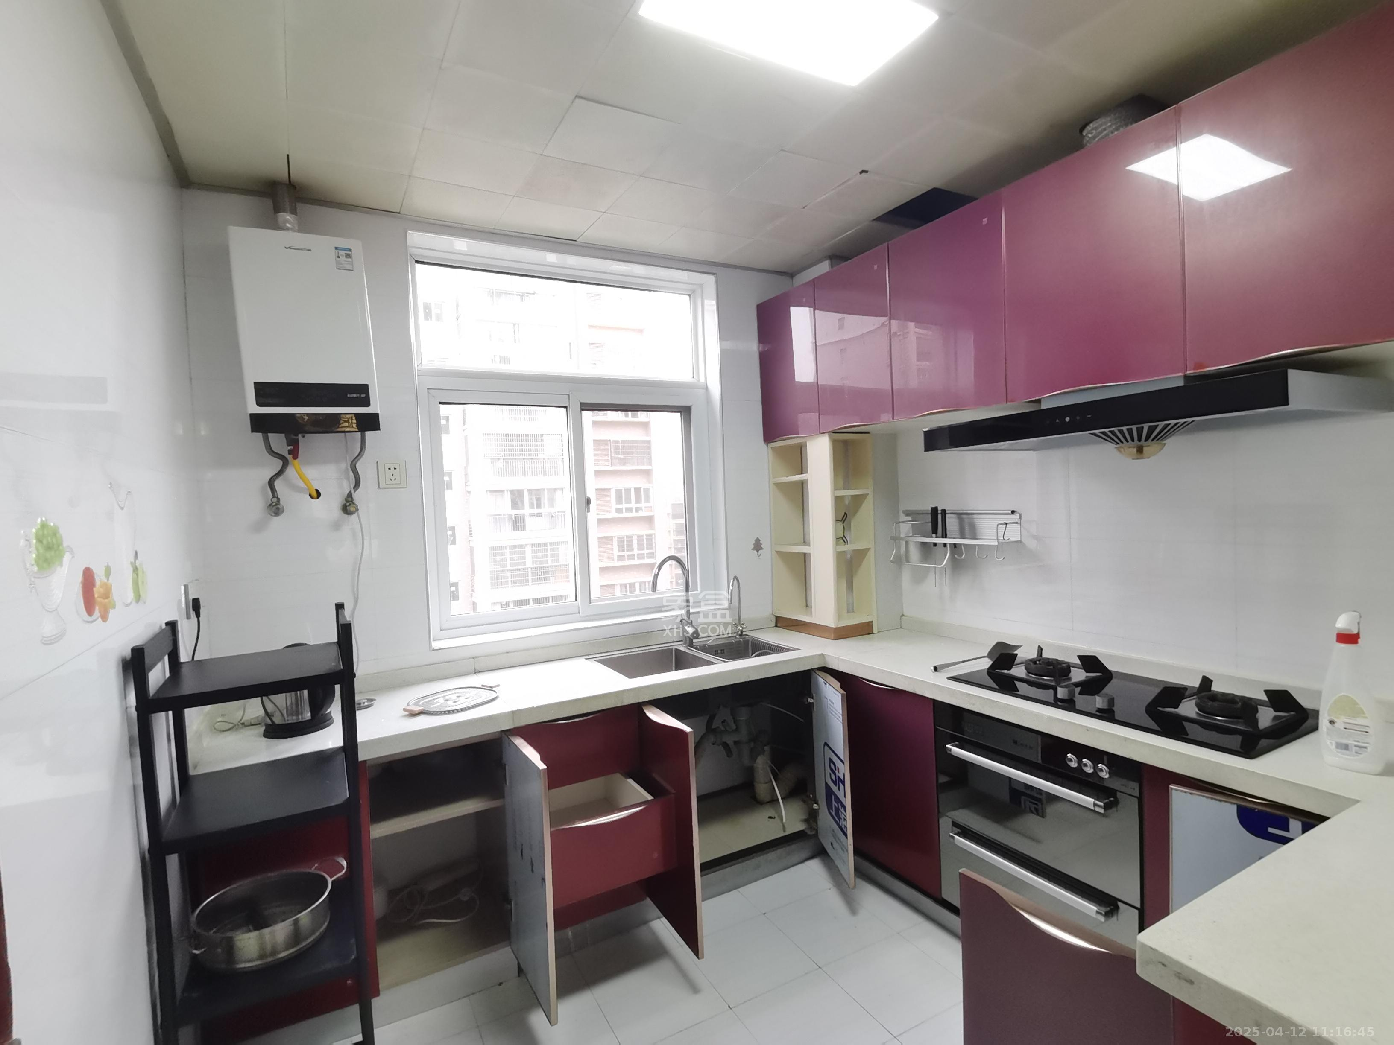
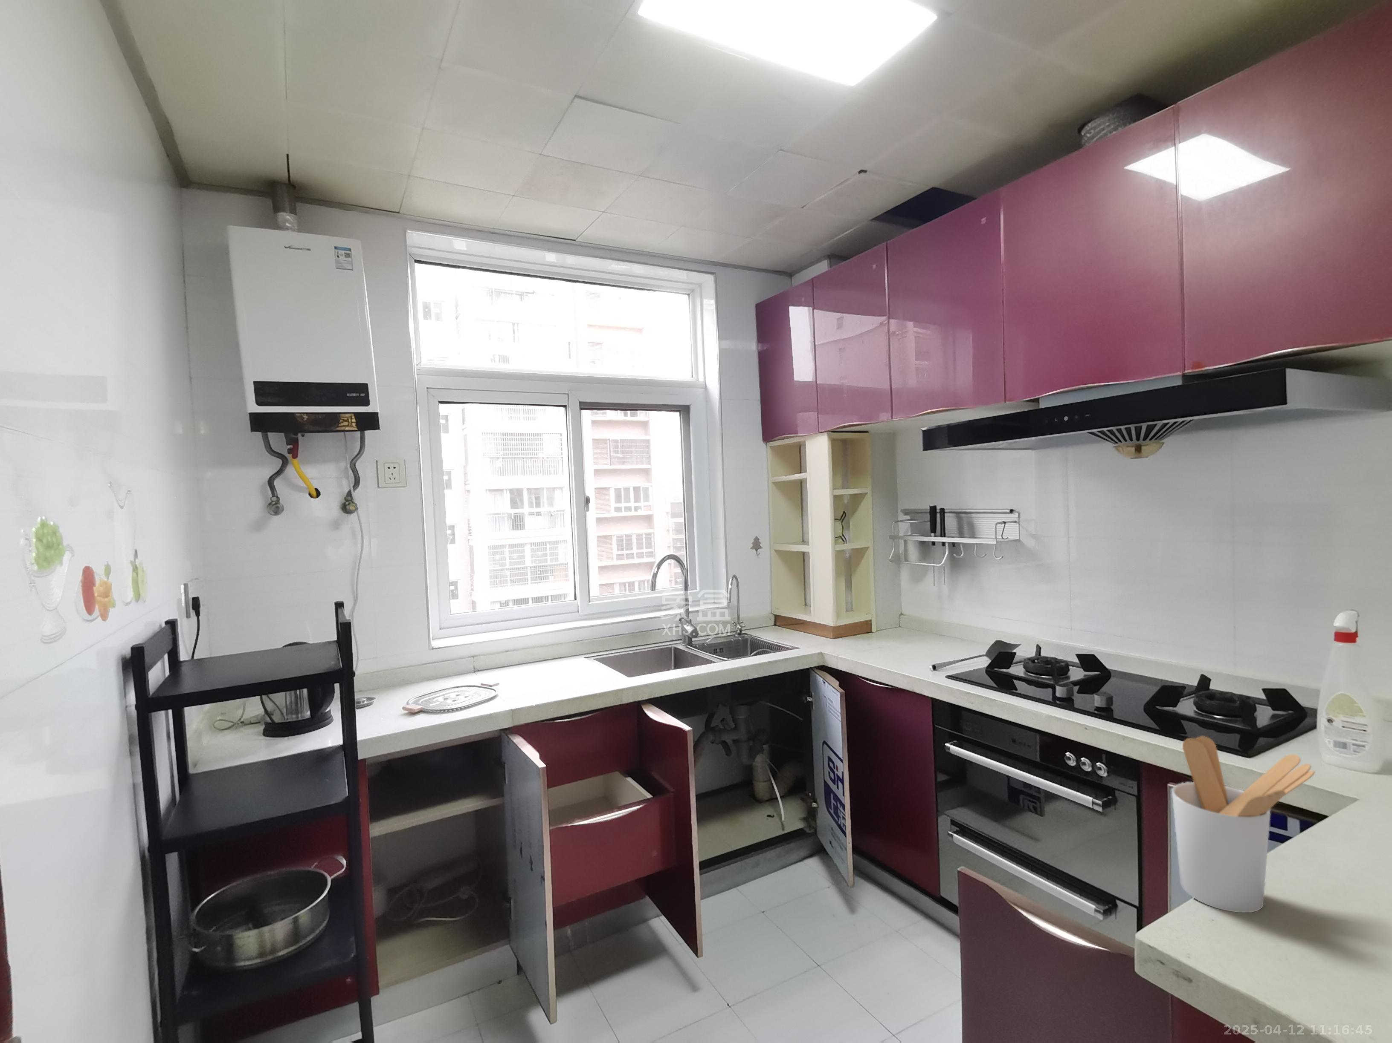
+ utensil holder (1243, 824)
